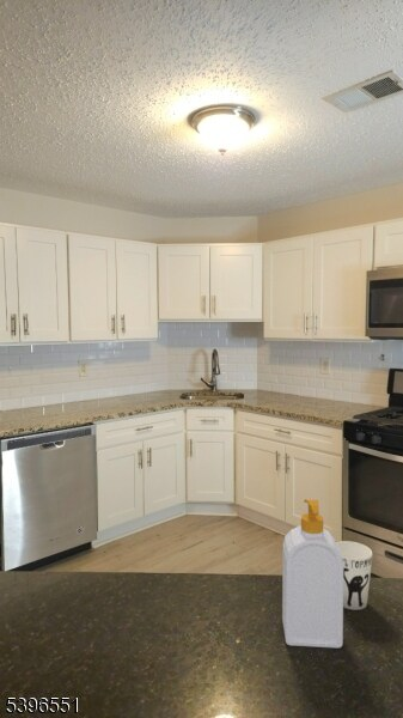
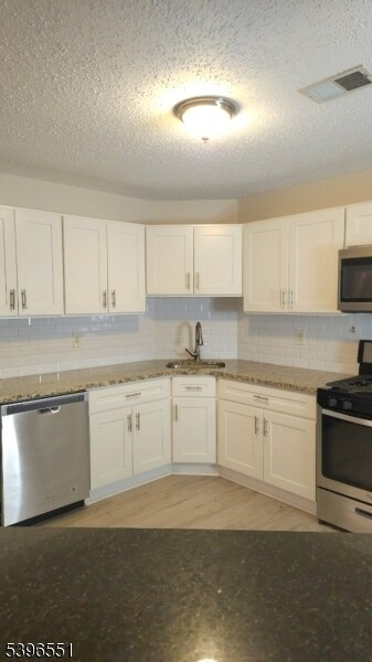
- soap bottle (312, 568)
- cup (350, 574)
